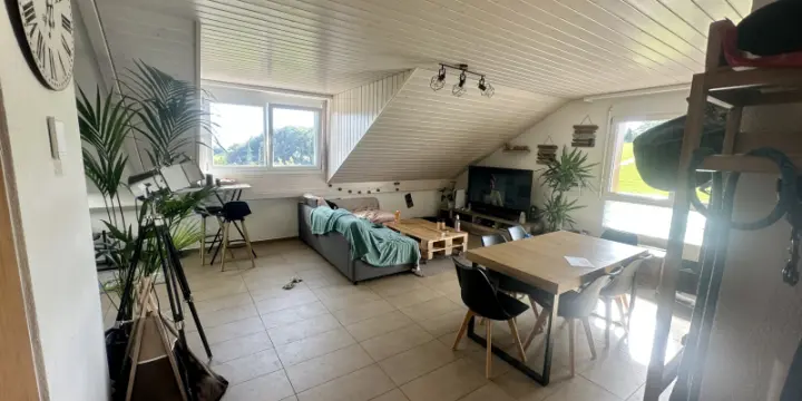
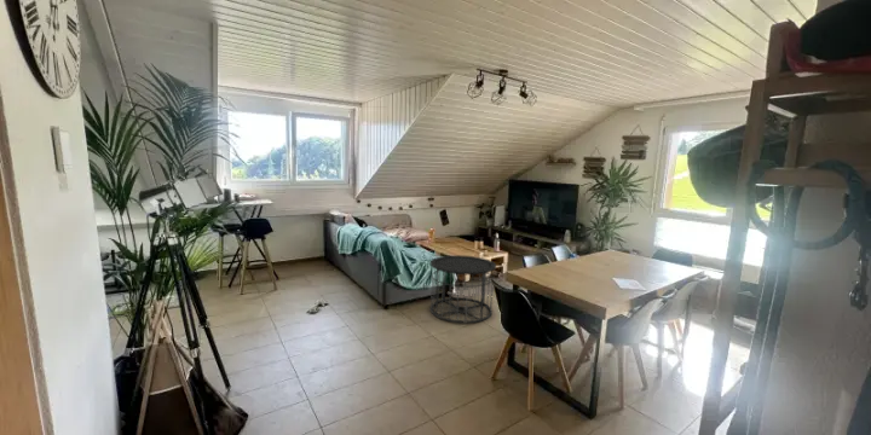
+ side table (461, 285)
